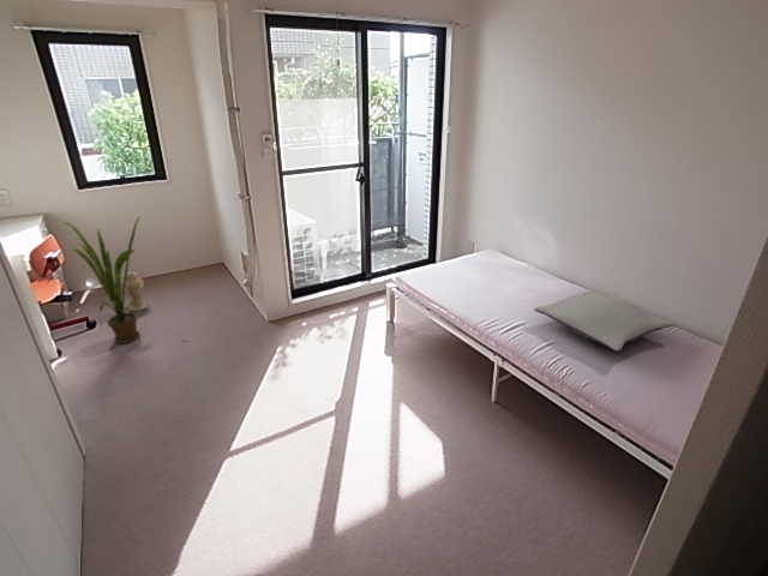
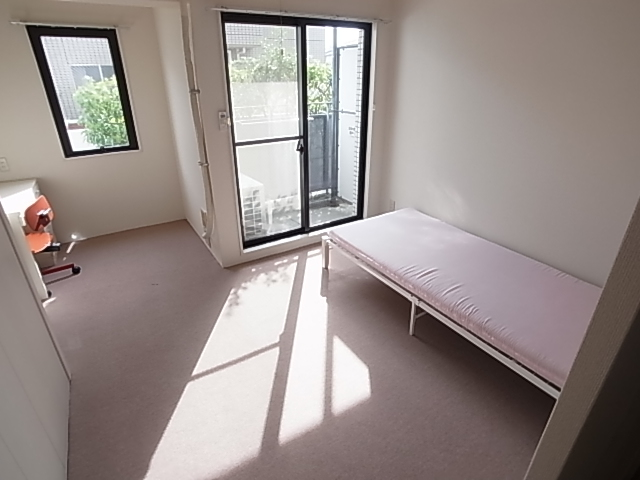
- vase (133, 290)
- pillow (601, 316)
- house plant (104, 283)
